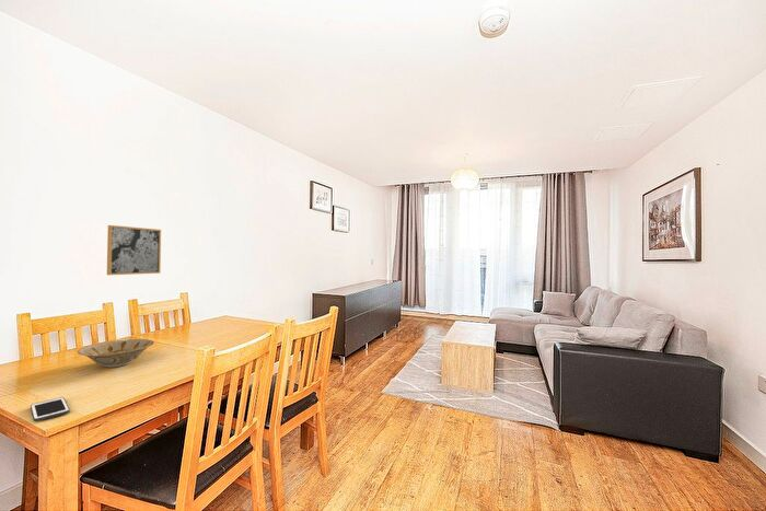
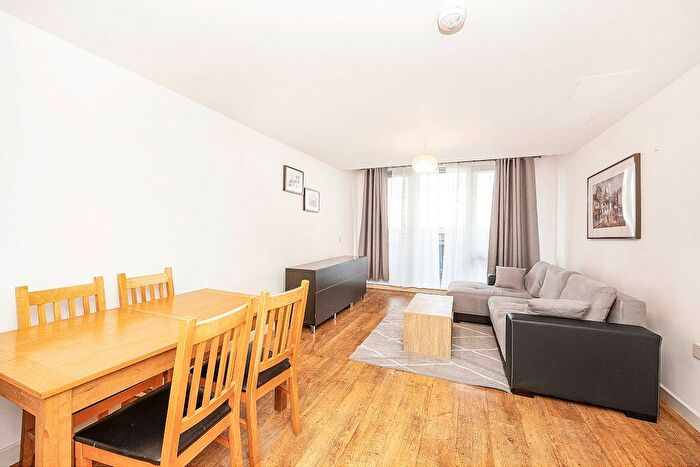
- wall art (136, 251)
- bowl (117, 355)
- cell phone (49, 408)
